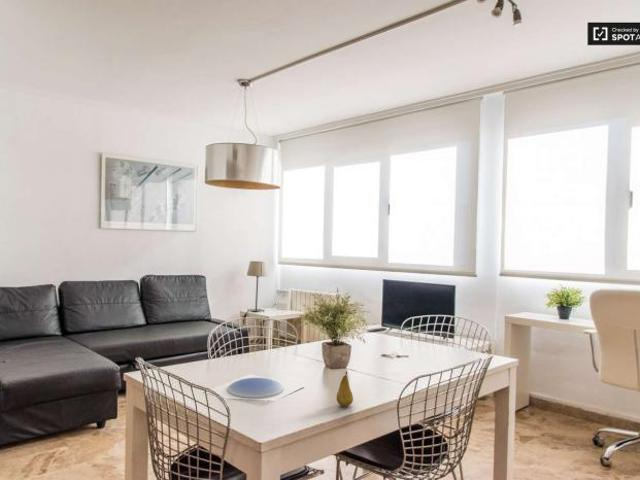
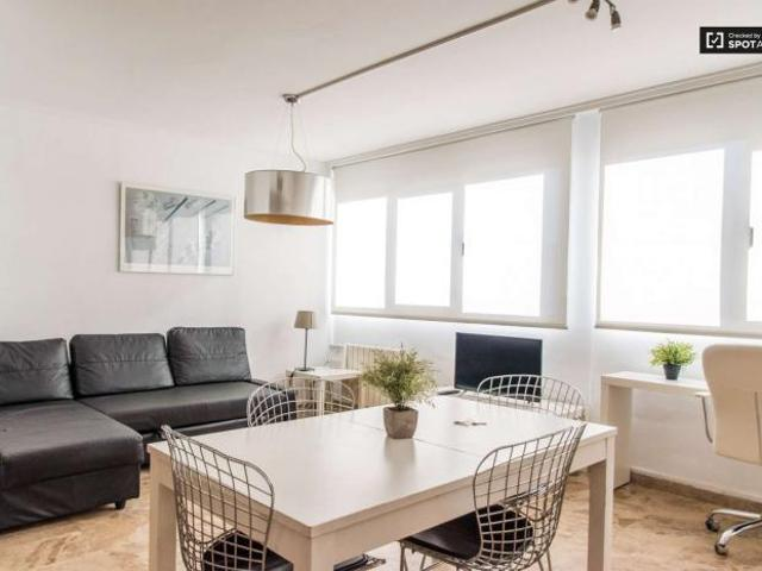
- fruit (344, 388)
- plate (255, 385)
